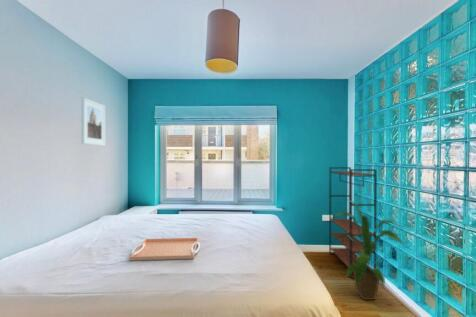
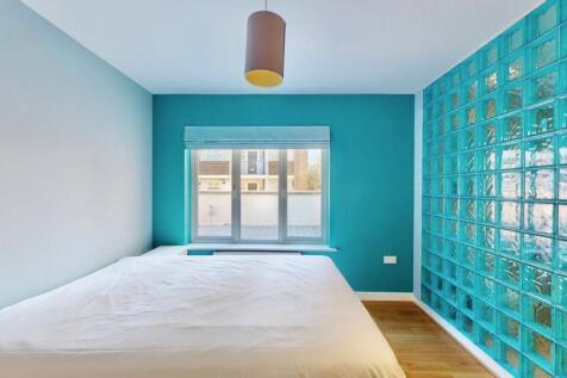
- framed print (94, 123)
- bookshelf (350, 217)
- house plant (368, 252)
- serving tray (167, 247)
